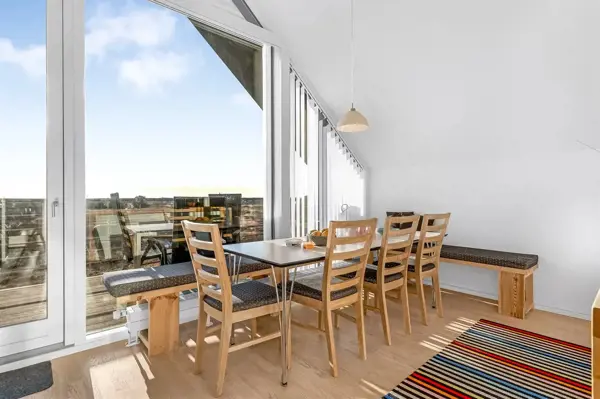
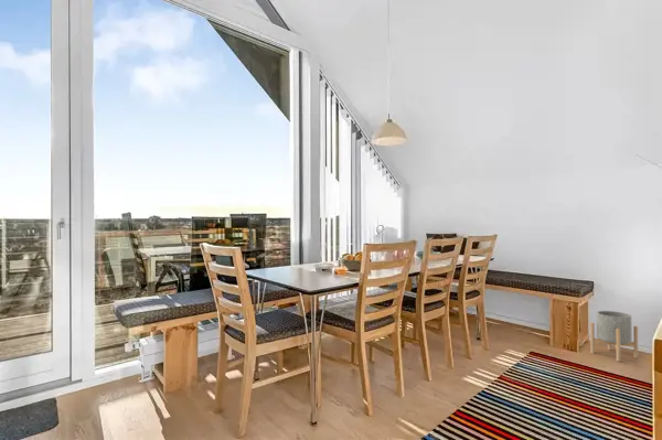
+ planter (613, 334)
